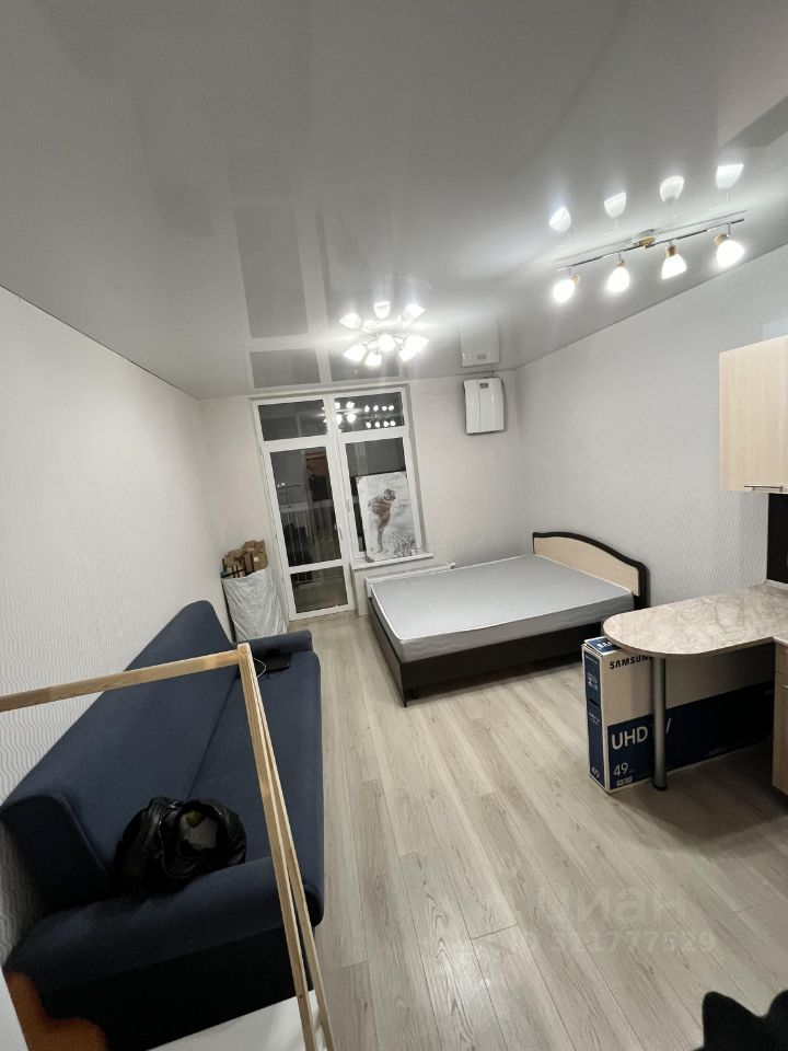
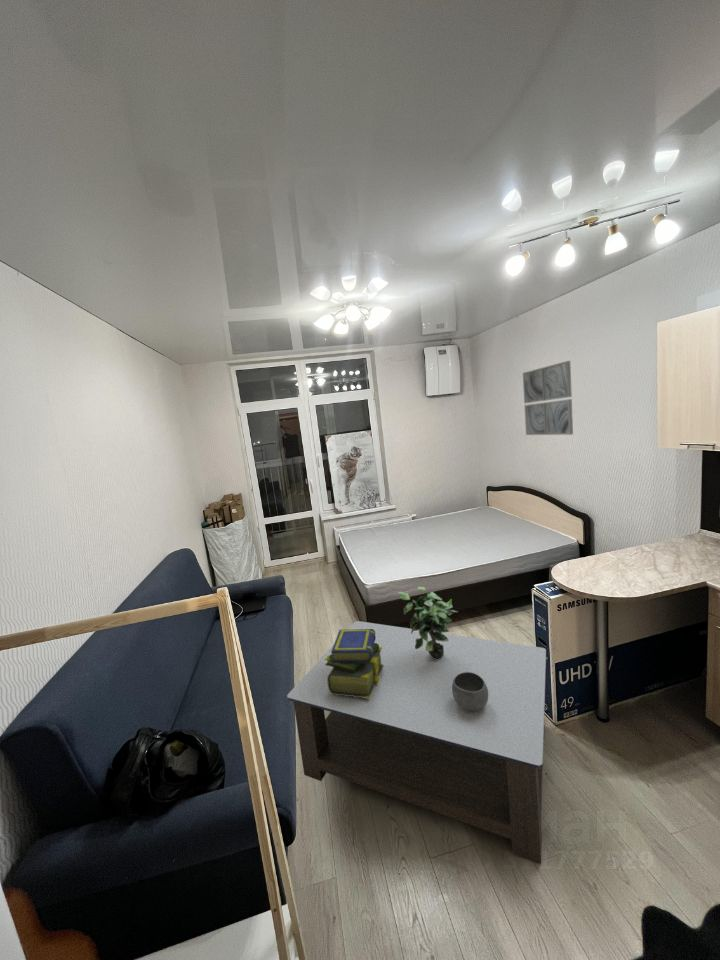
+ wall art (545, 400)
+ potted plant (430, 625)
+ stack of books (354, 658)
+ ceramic bowl (470, 693)
+ coffee table (424, 711)
